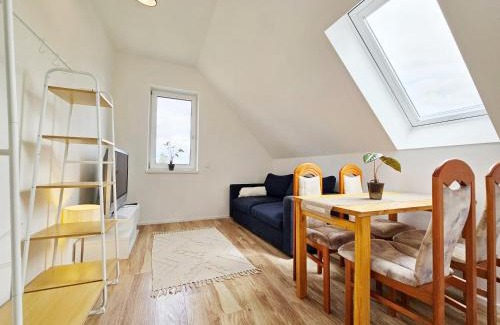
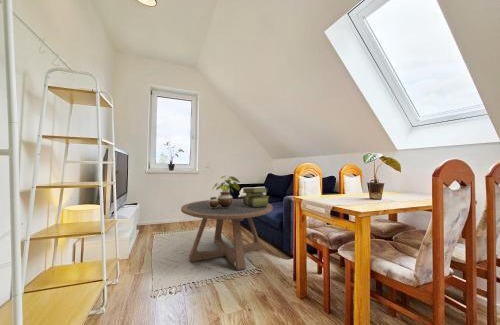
+ potted plant (223, 191)
+ stack of books (254, 196)
+ coffee table (233, 229)
